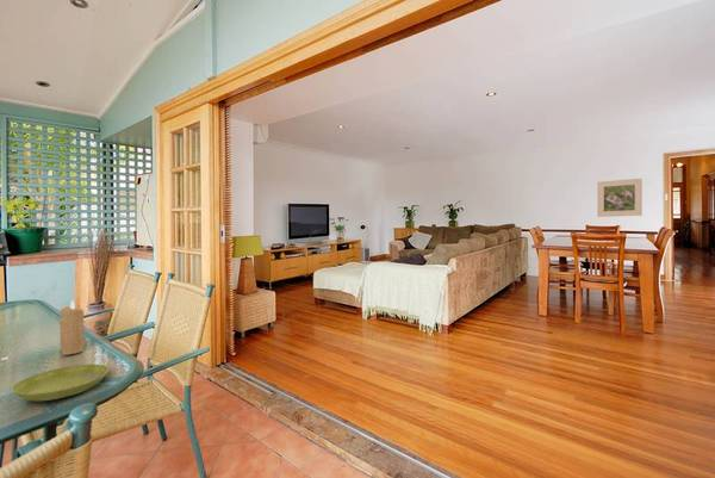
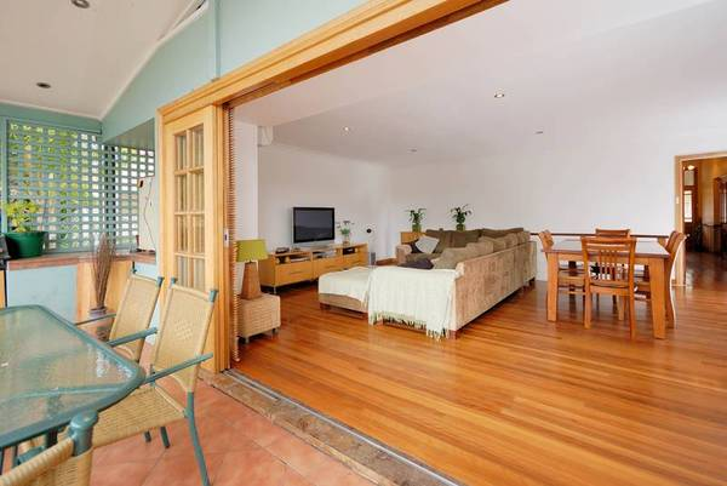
- saucer (63, 383)
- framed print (618, 198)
- candle (72, 324)
